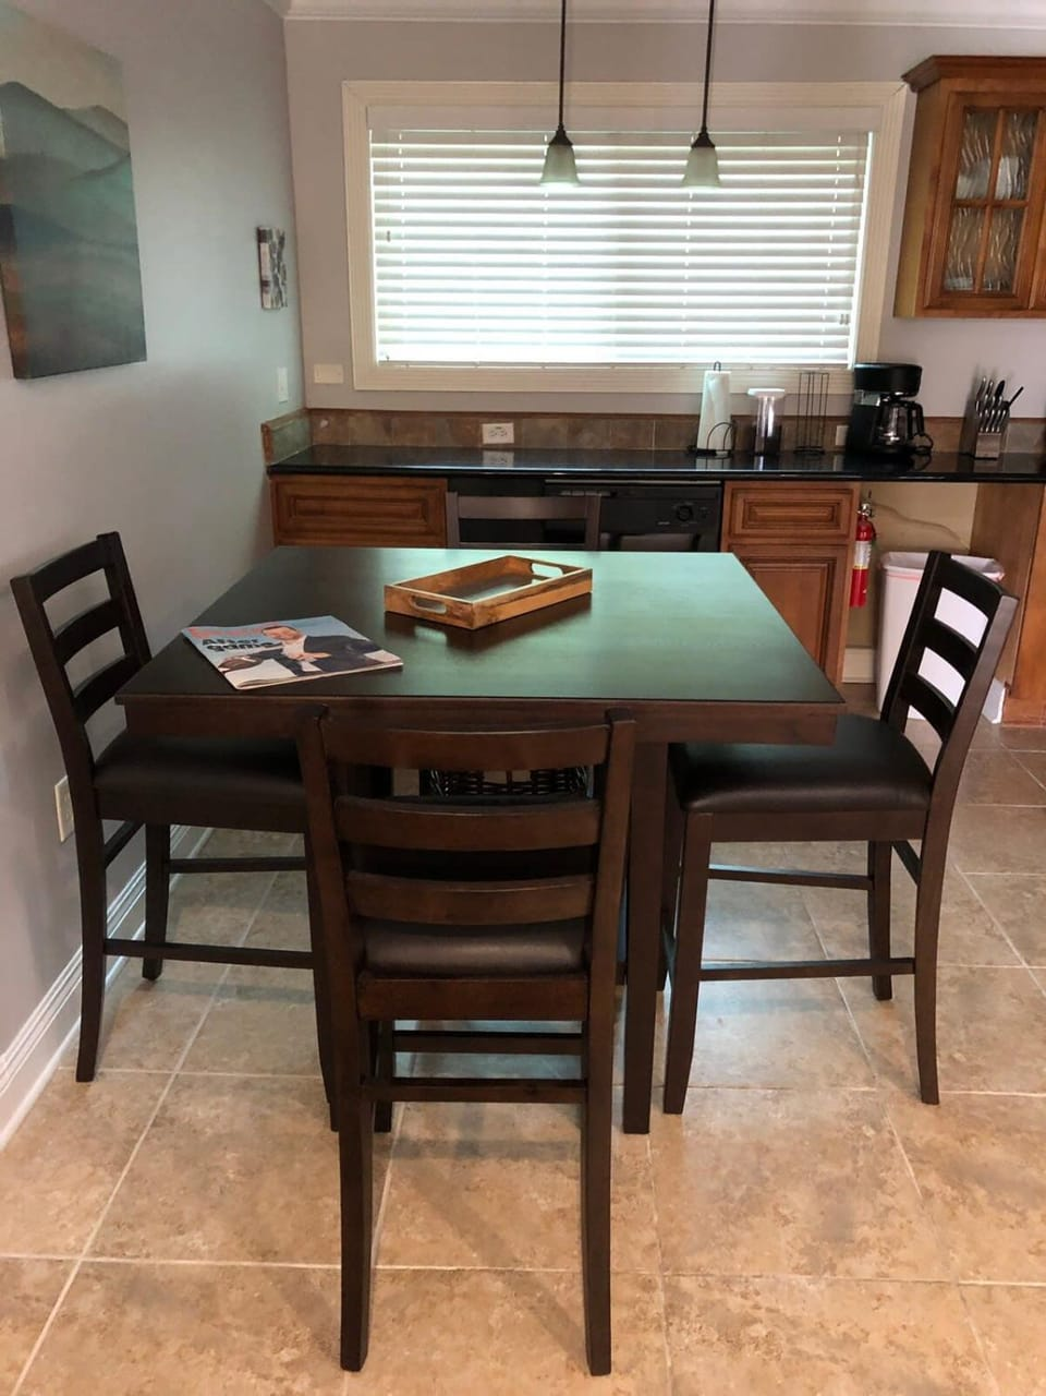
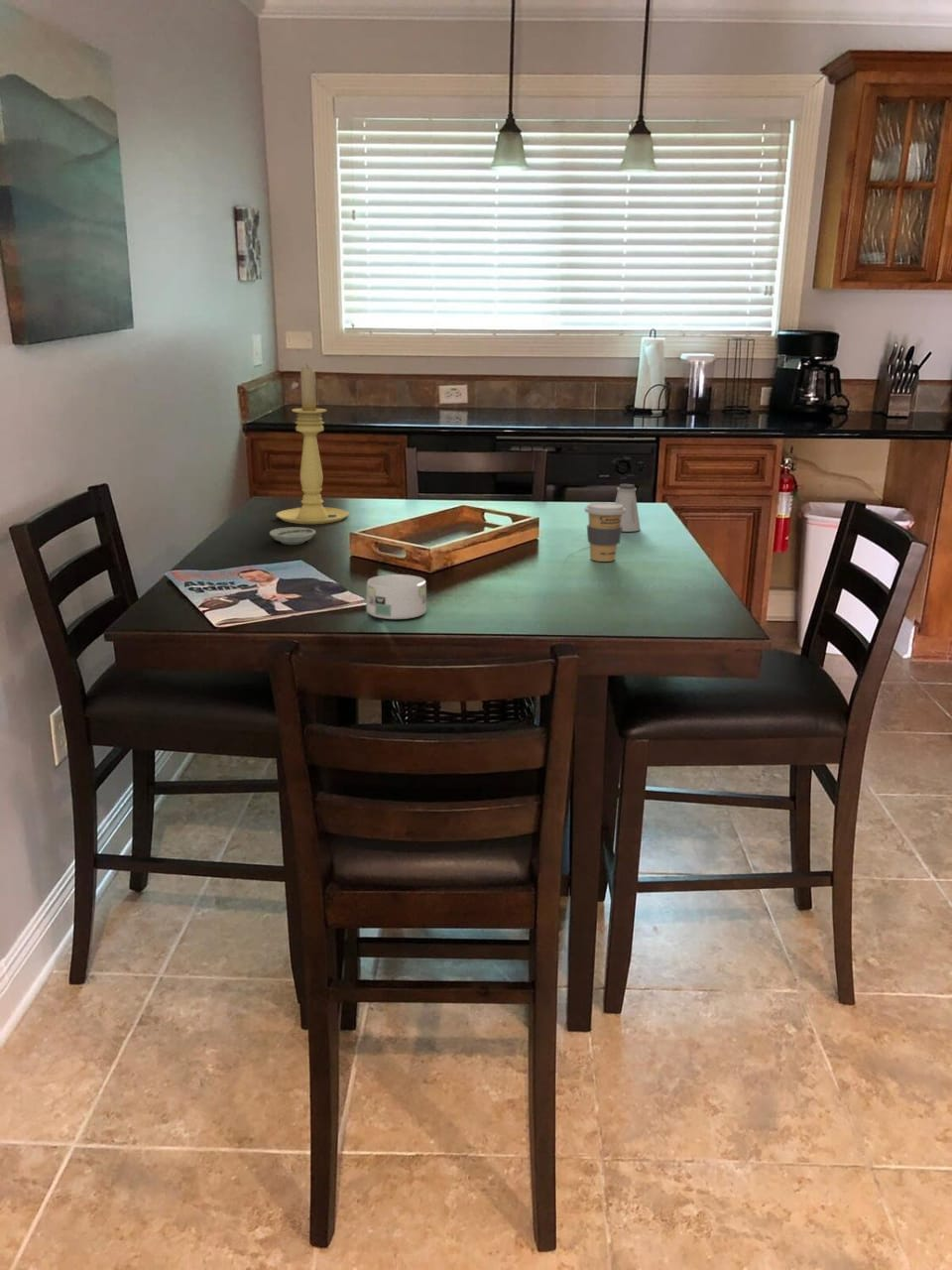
+ candle holder (309, 443)
+ coffee cup (604, 532)
+ mug (399, 596)
+ saltshaker (625, 506)
+ saucer (293, 537)
